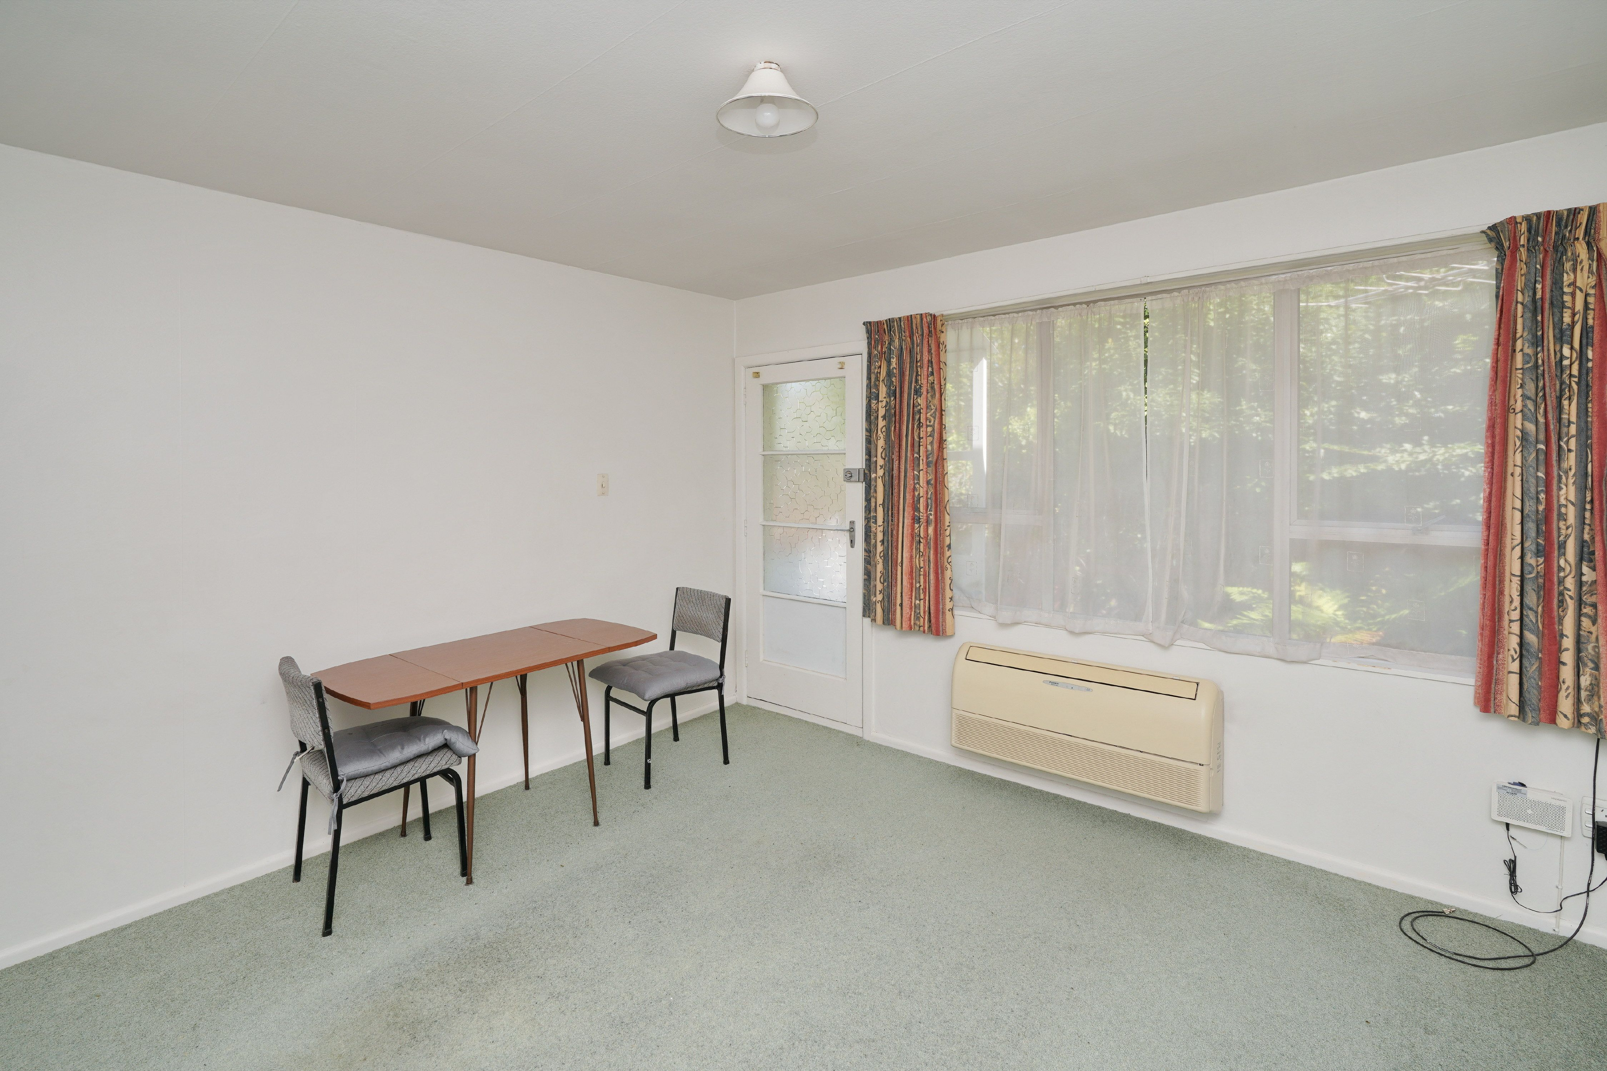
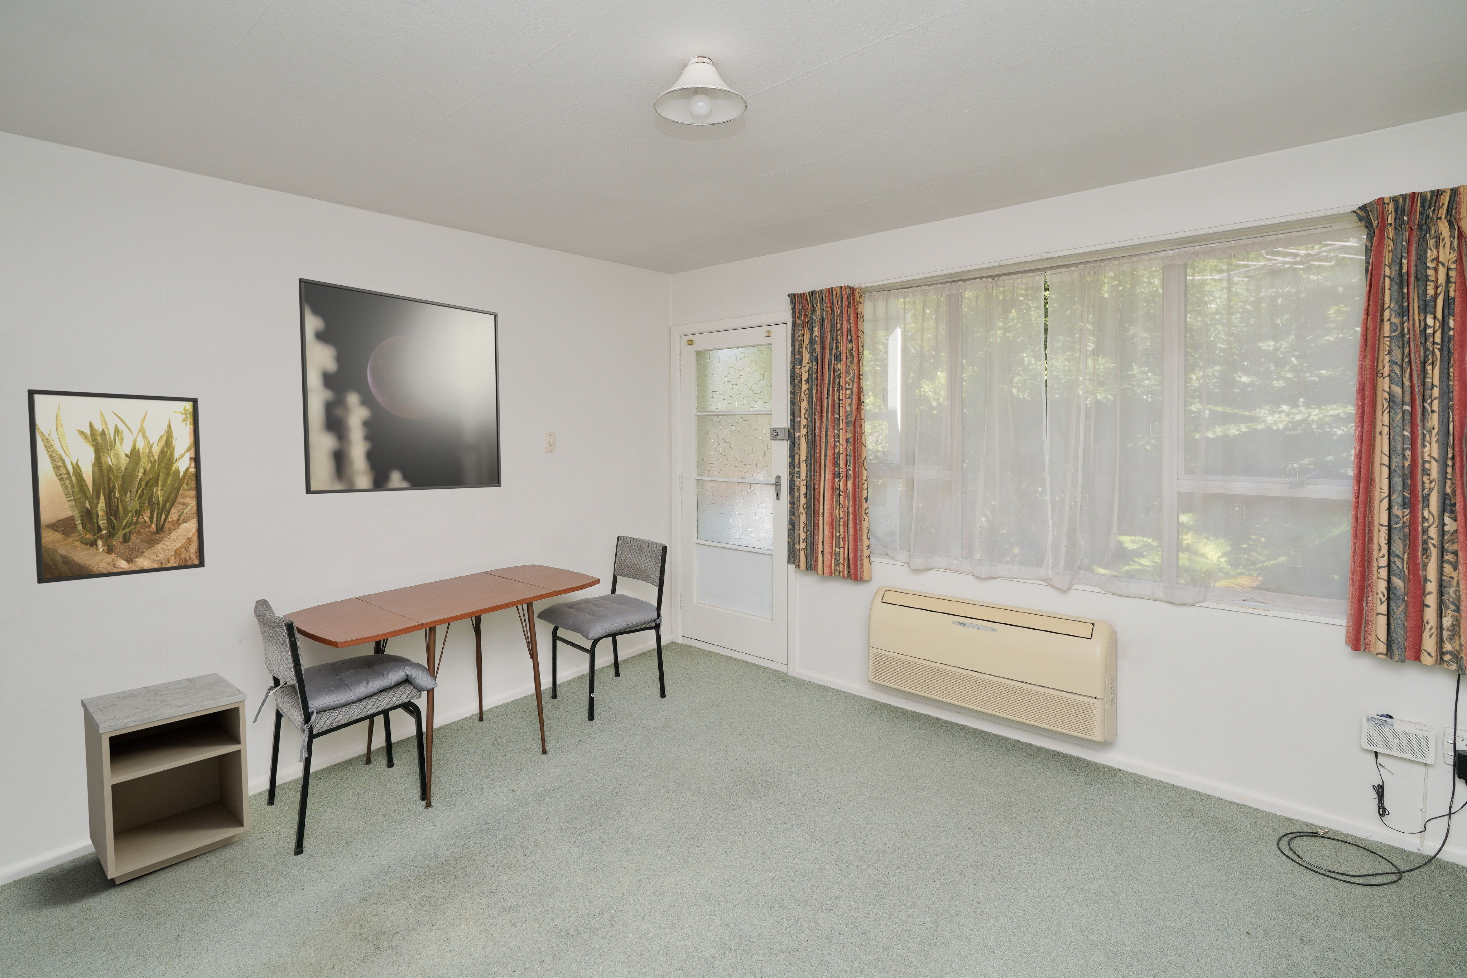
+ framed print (412, 394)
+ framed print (122, 485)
+ nightstand (168, 772)
